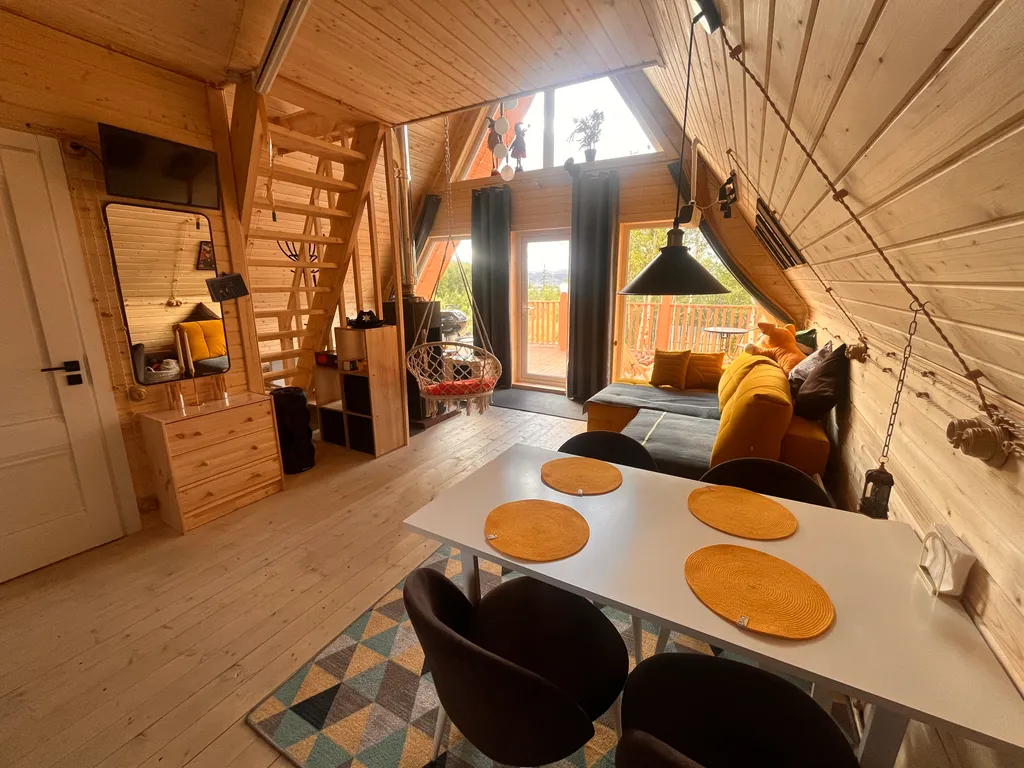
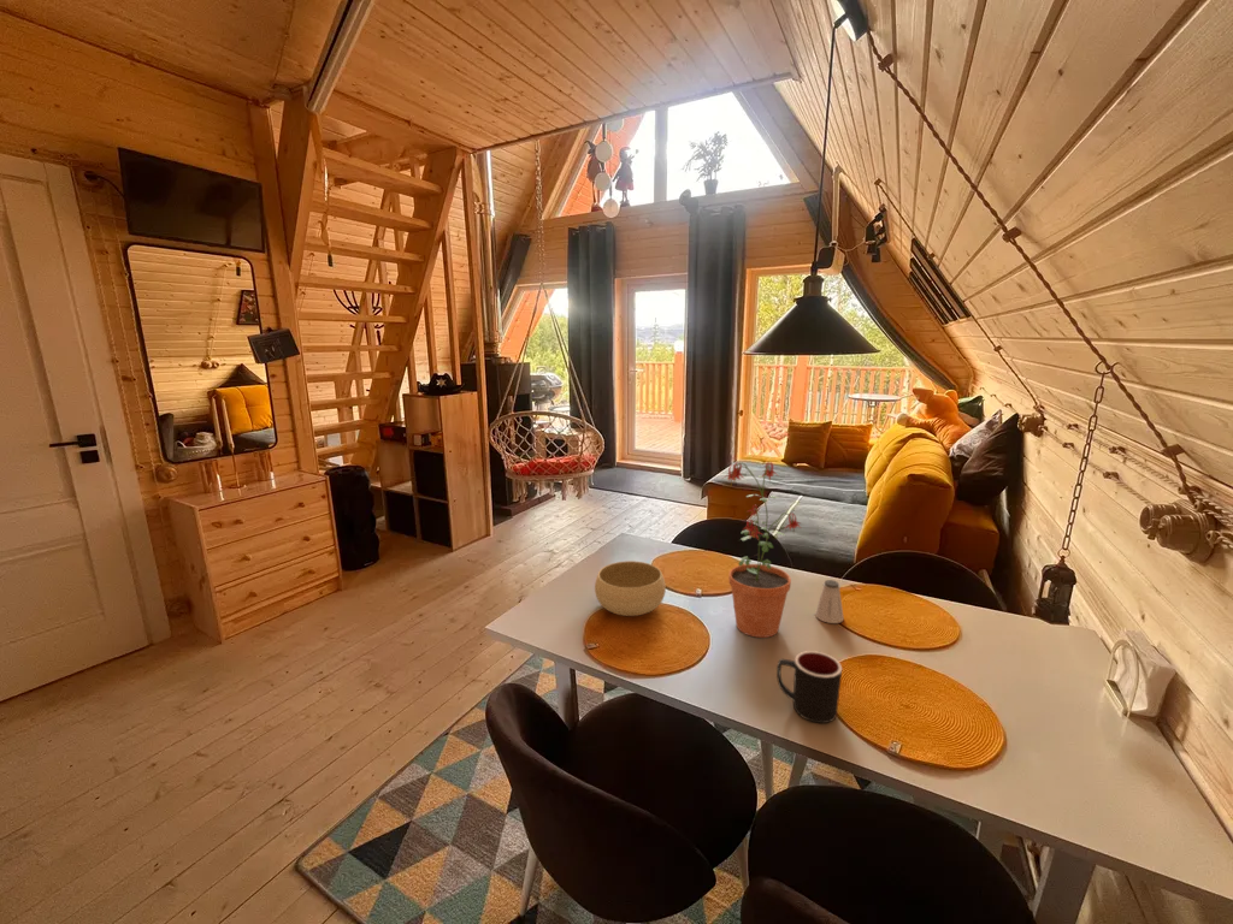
+ saltshaker (830, 599)
+ potted plant (762, 549)
+ mug (807, 685)
+ bowl (630, 590)
